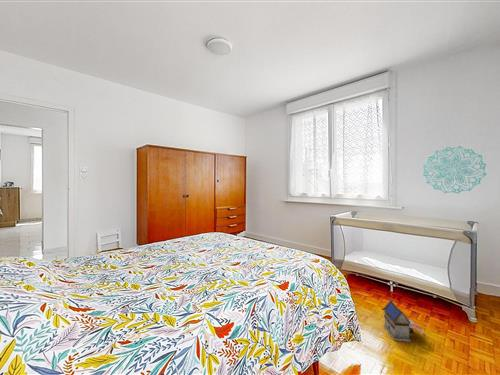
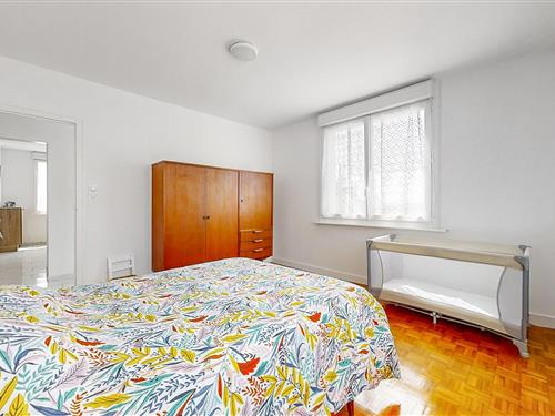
- wall decoration (453, 170)
- toy house (401, 319)
